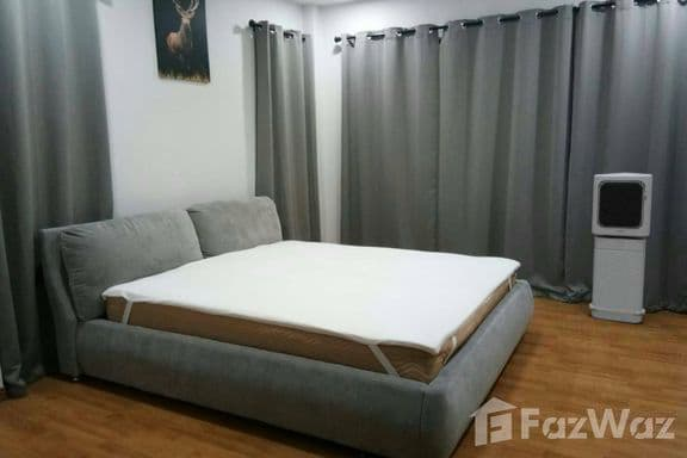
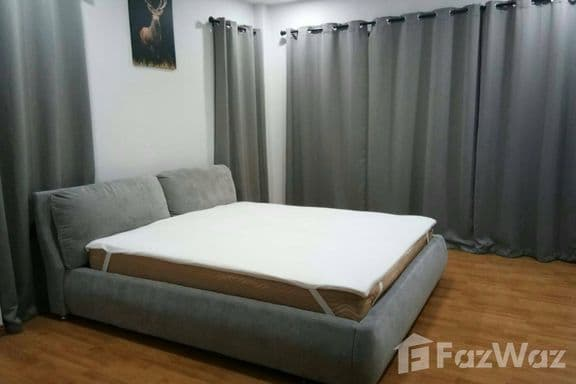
- air purifier (619, 245)
